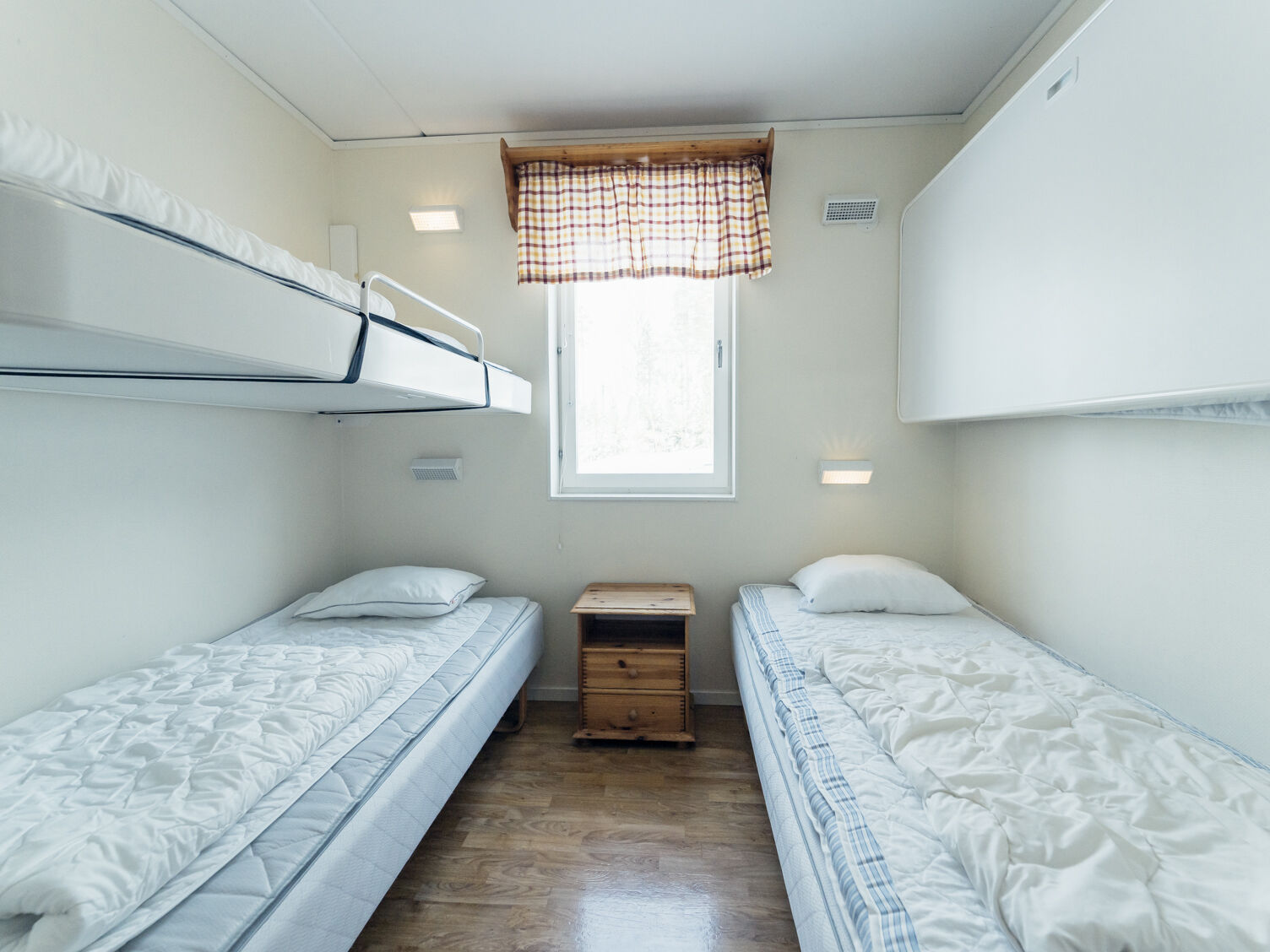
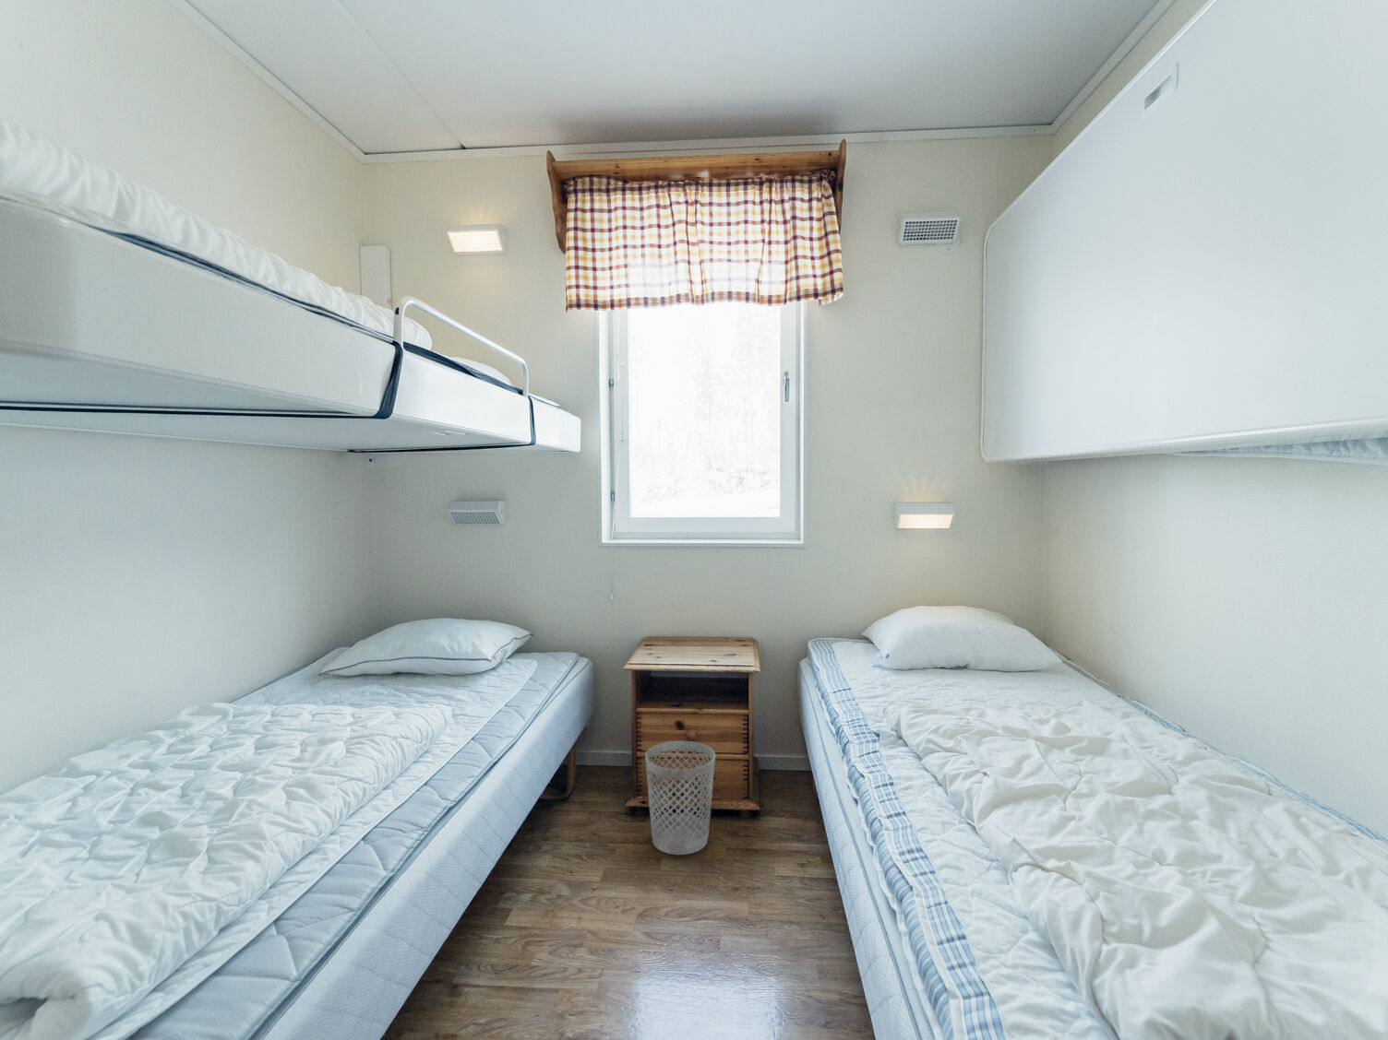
+ wastebasket (680, 796)
